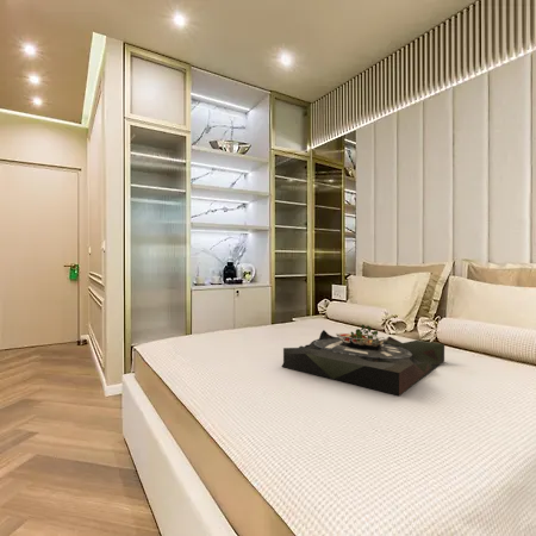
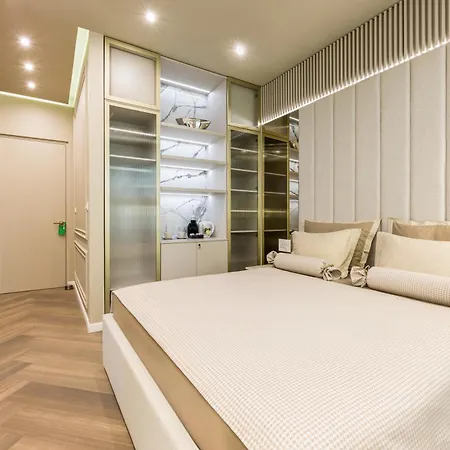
- serving tray (364, 343)
